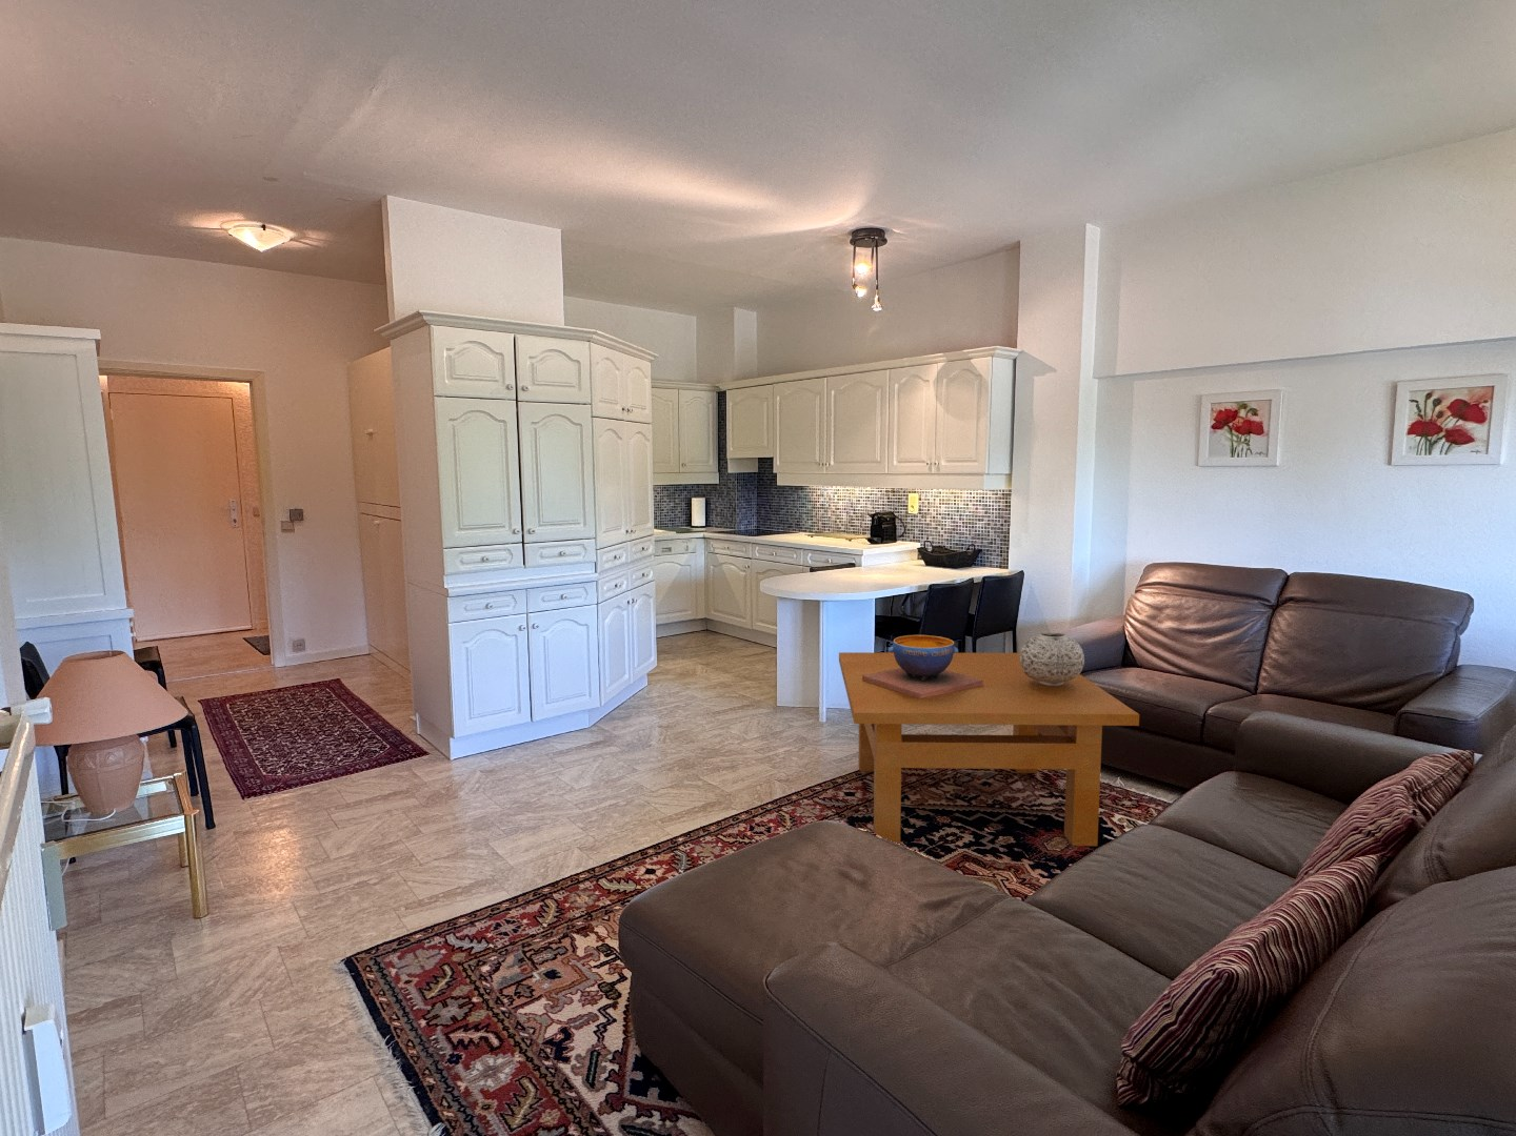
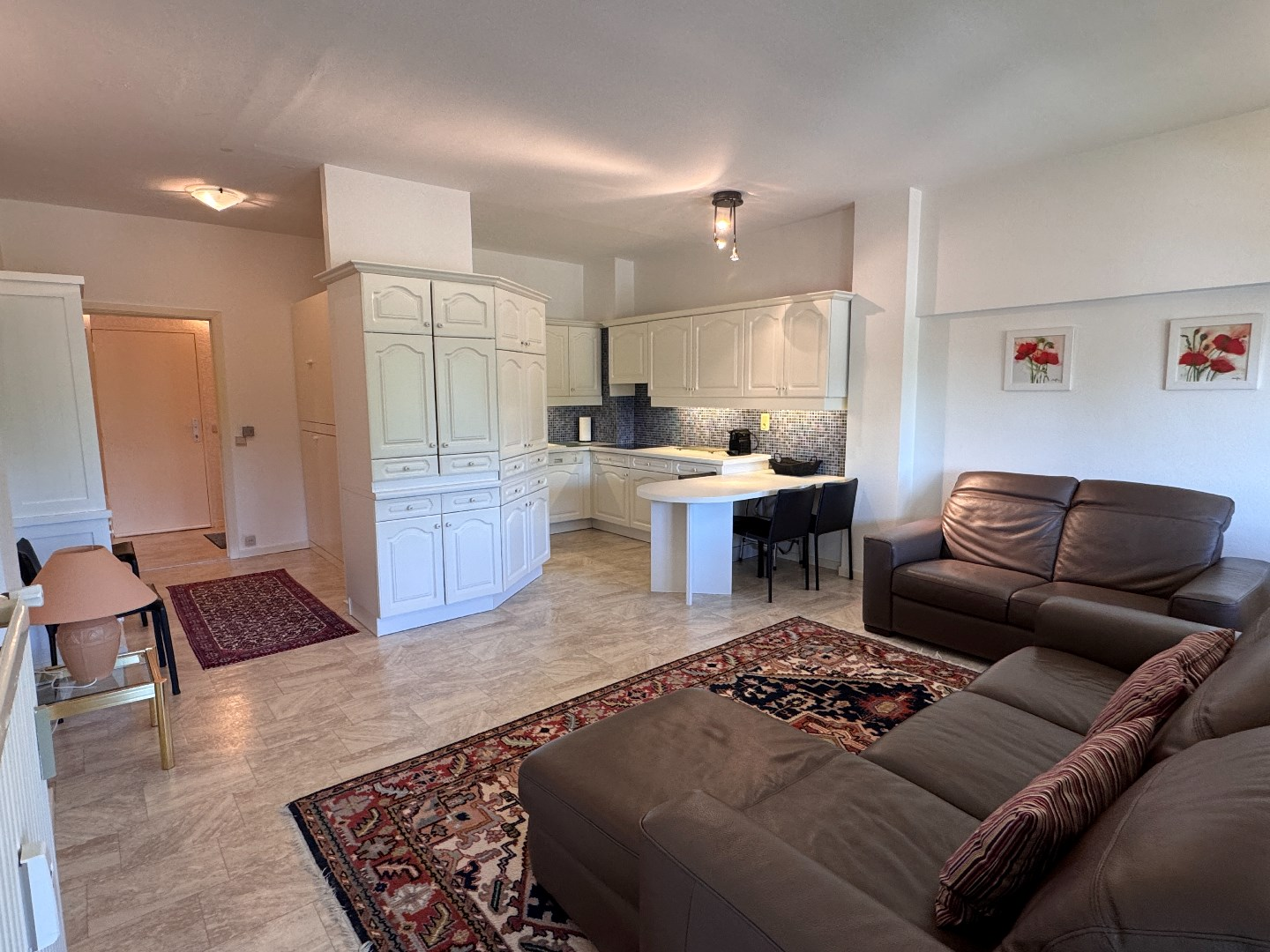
- decorative bowl (923, 661)
- vase (1050, 657)
- table (963, 740)
